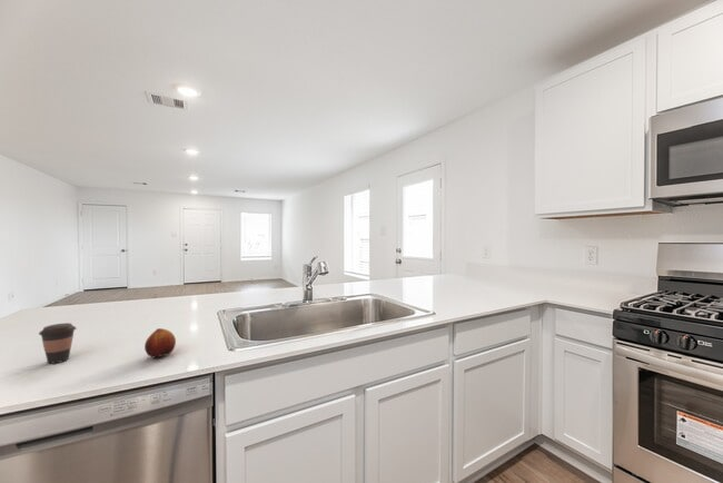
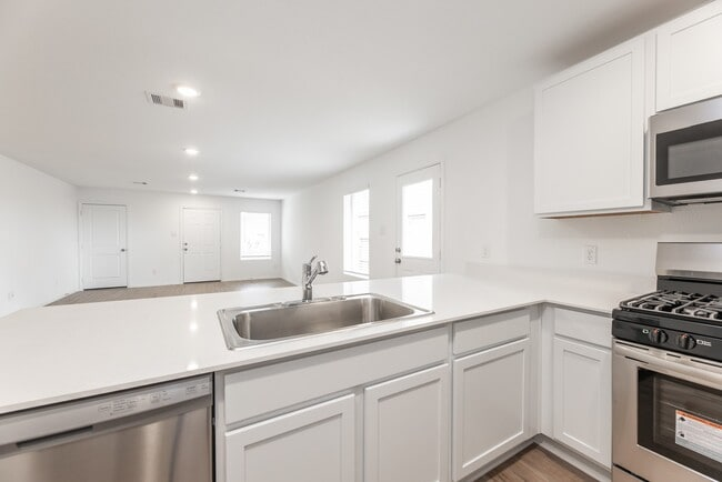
- coffee cup (58, 343)
- fruit (160, 342)
